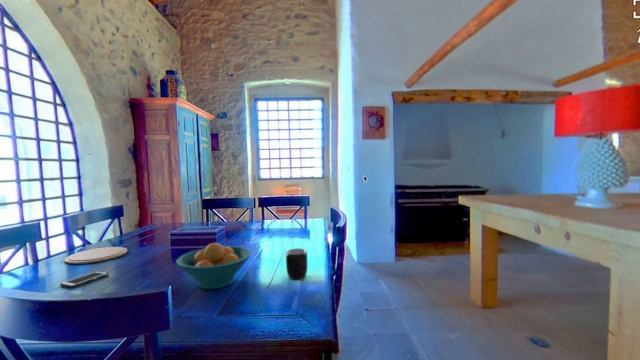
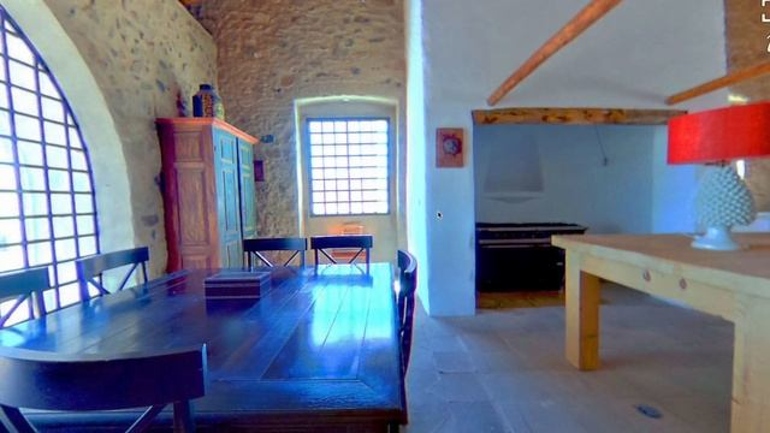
- fruit bowl (215, 263)
- plate (97, 254)
- mug (298, 262)
- cell phone (85, 278)
